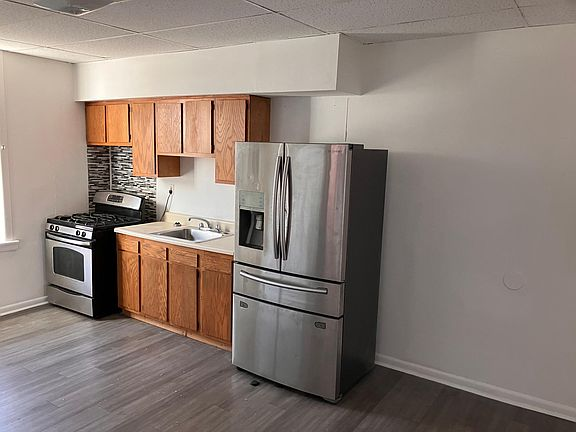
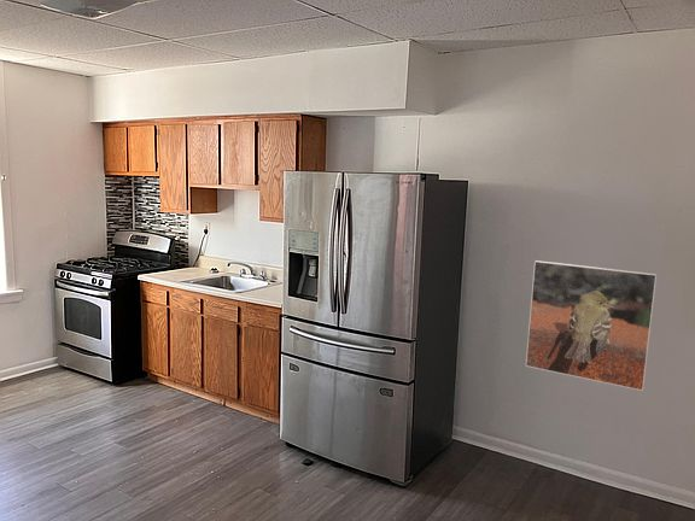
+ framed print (586, 322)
